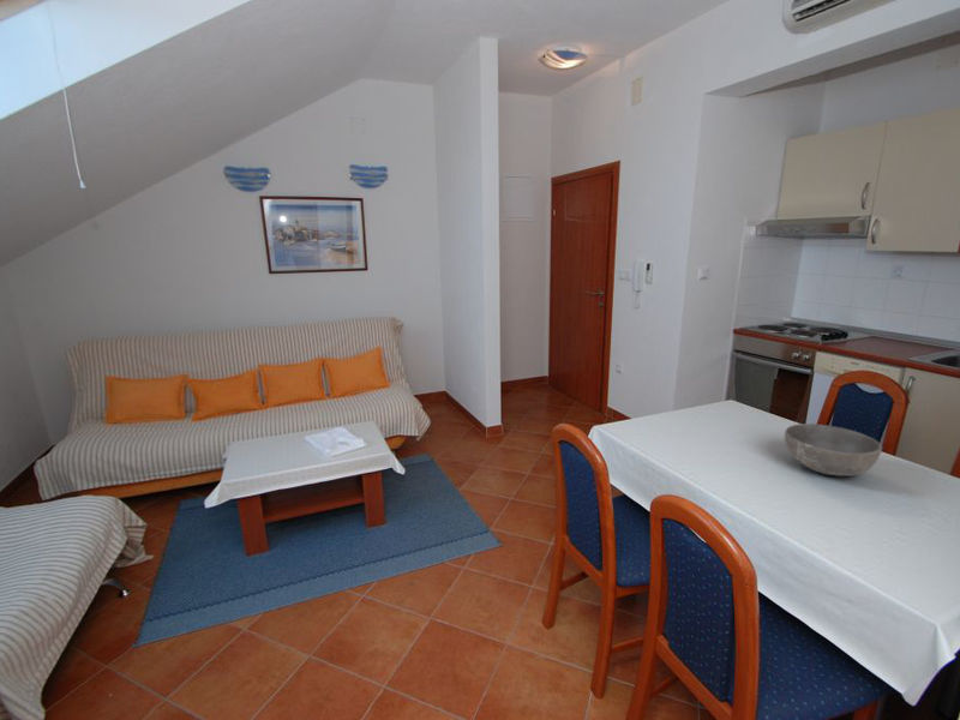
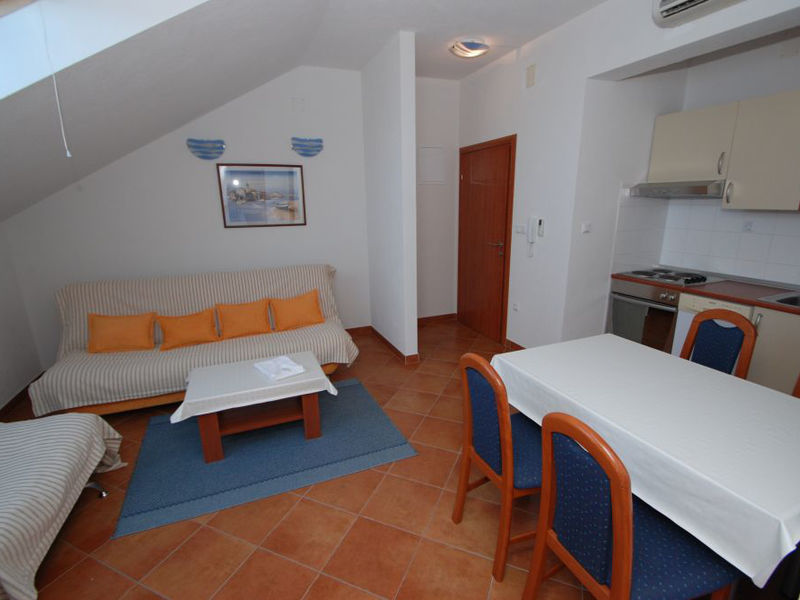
- bowl (828, 454)
